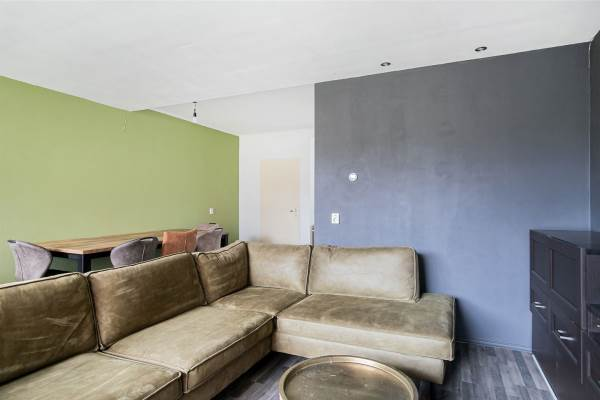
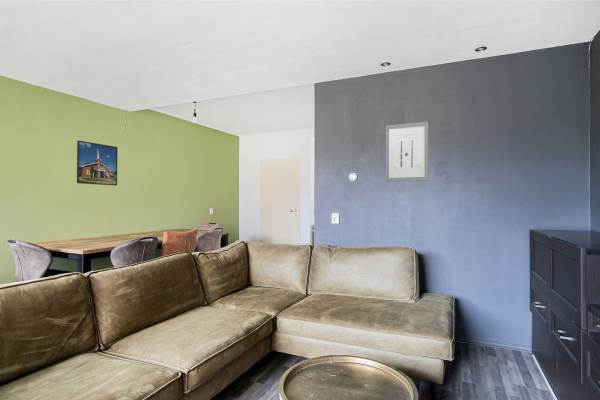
+ wall art (406, 152)
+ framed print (98, 164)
